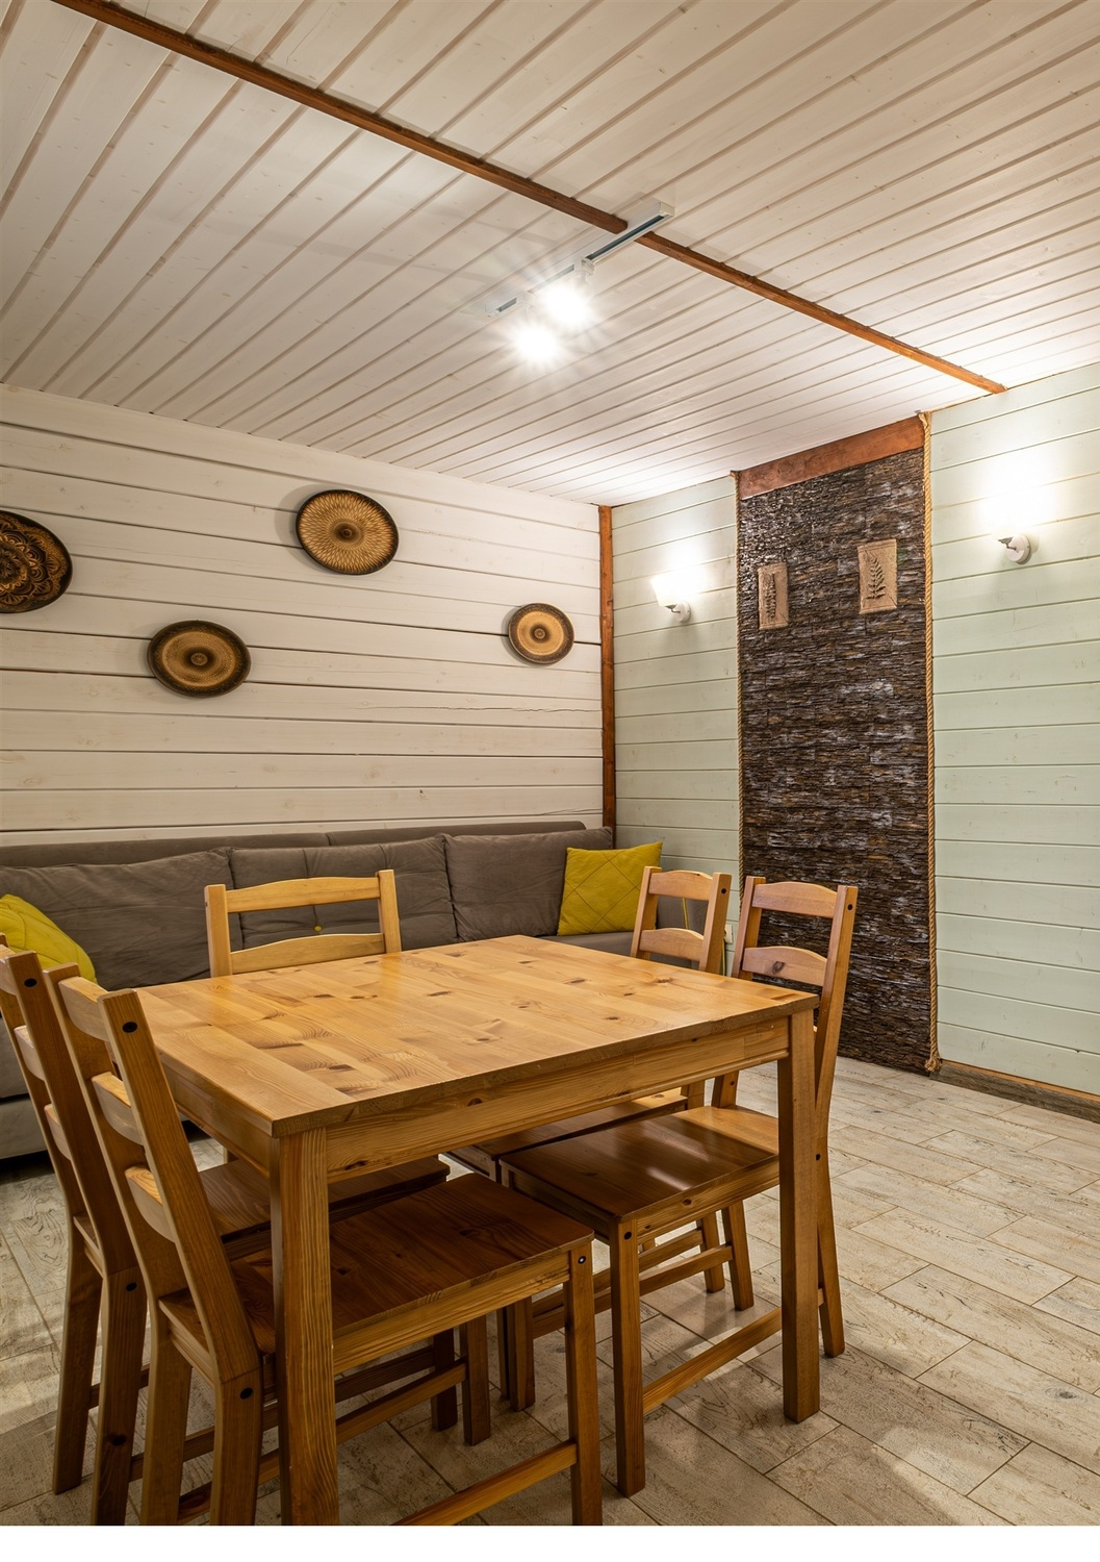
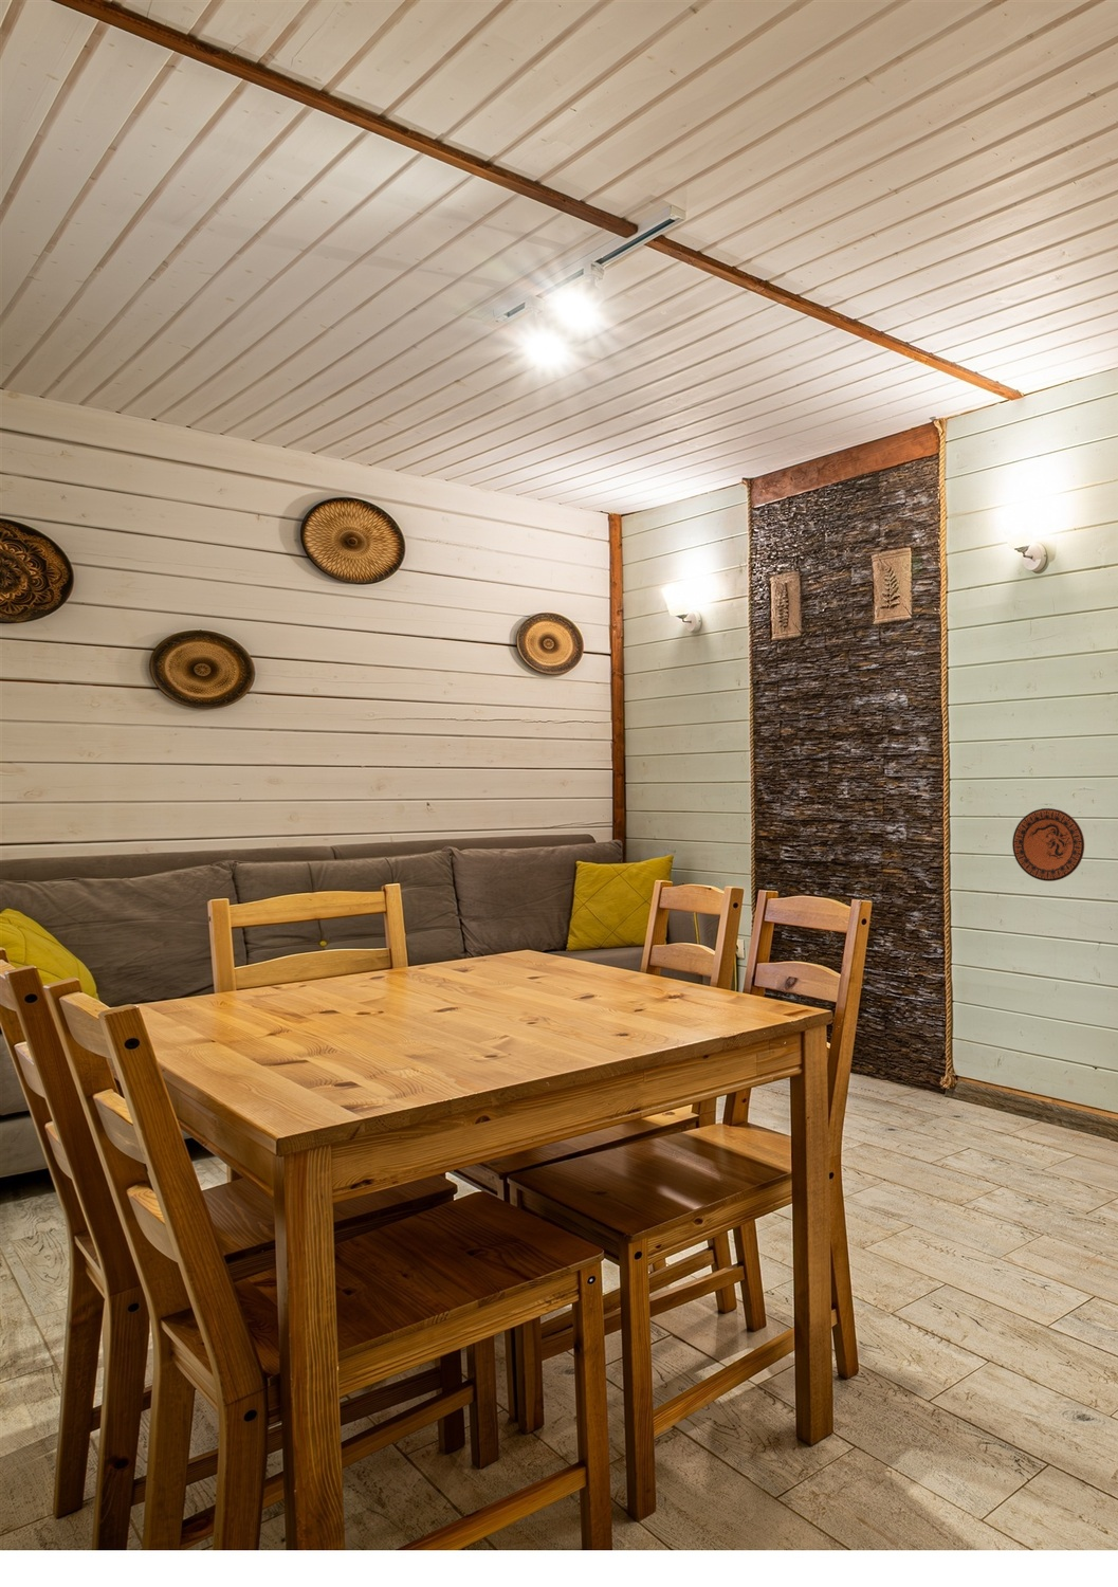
+ decorative plate (1047, 844)
